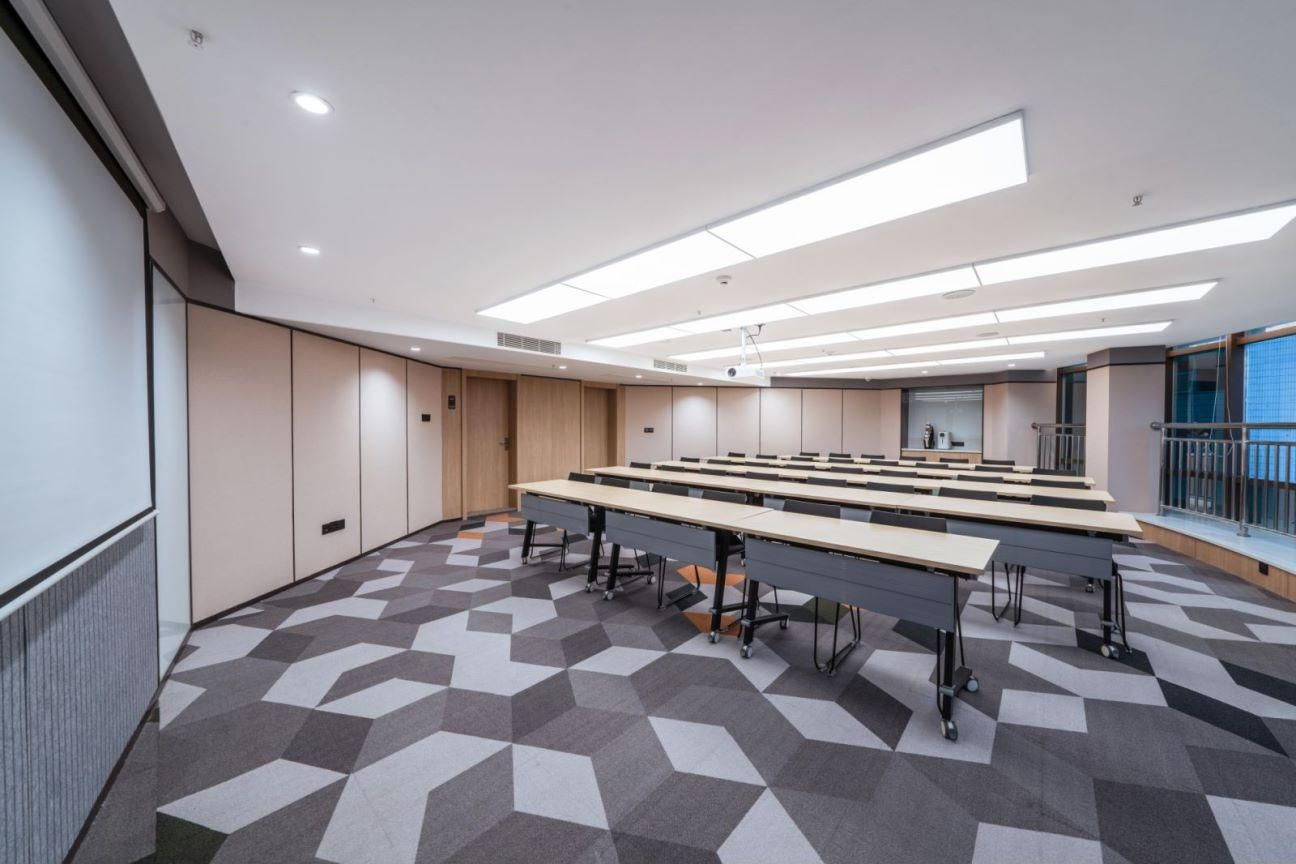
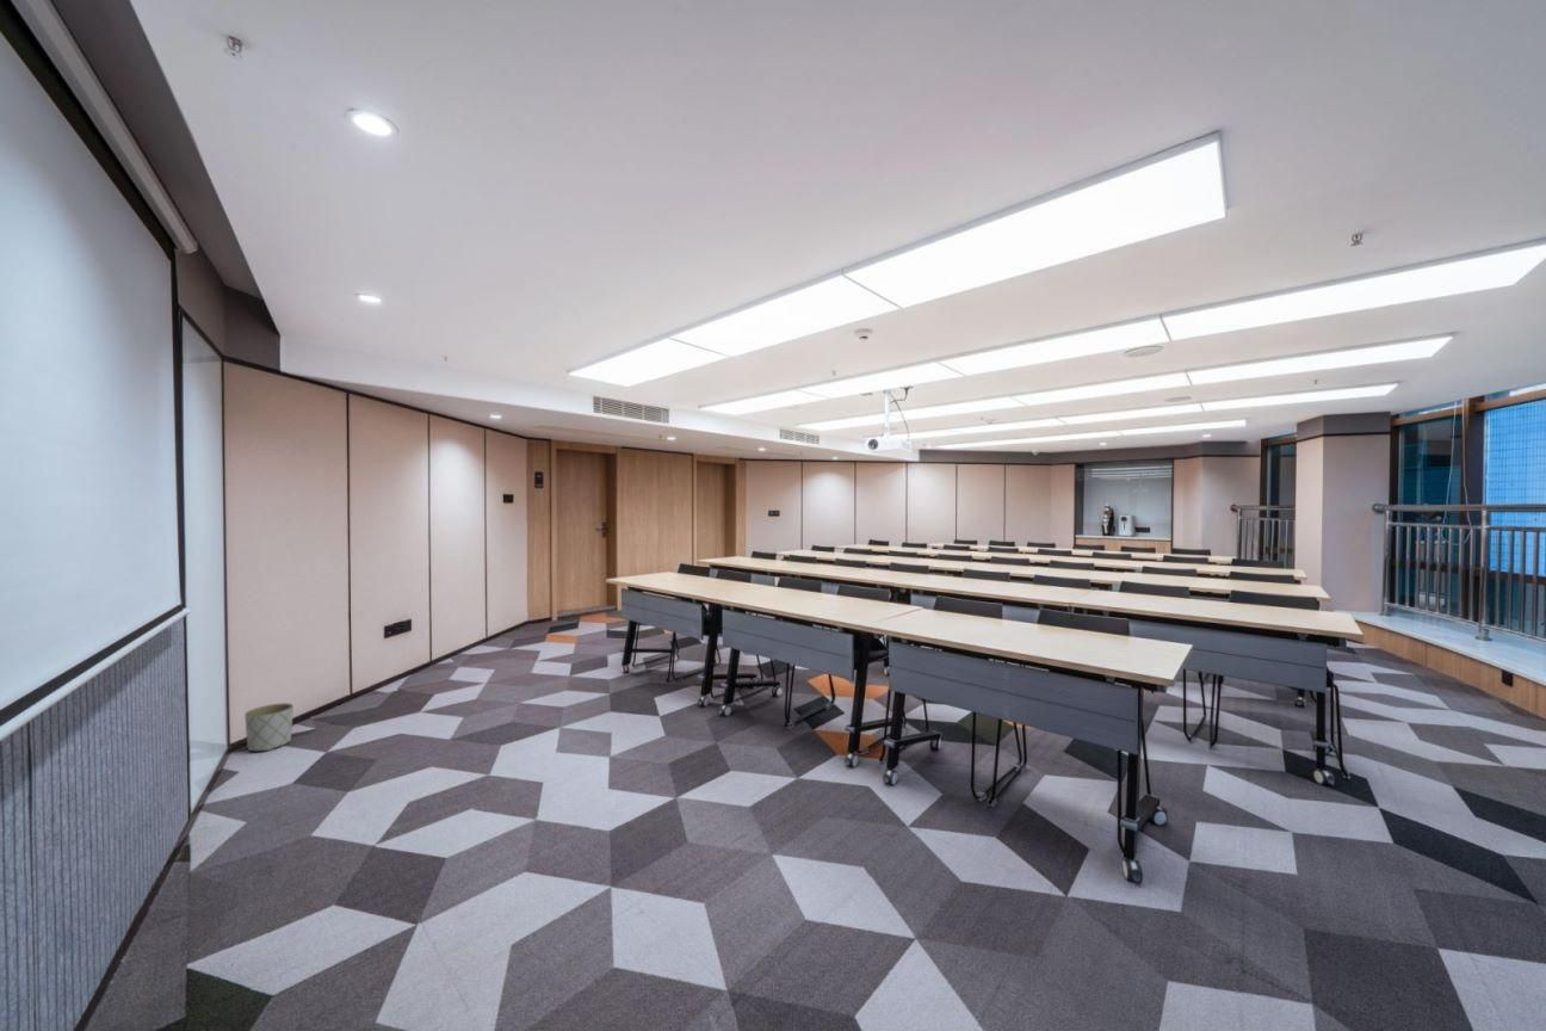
+ planter (270, 727)
